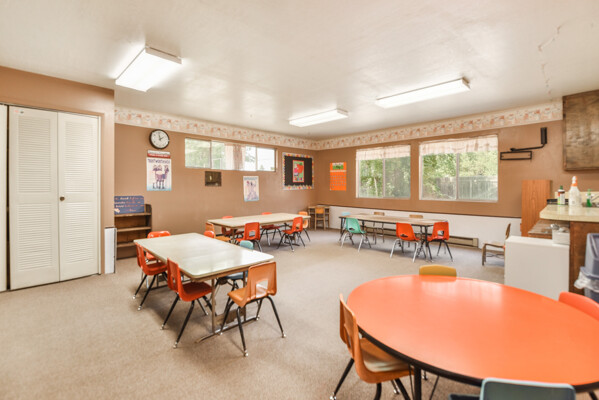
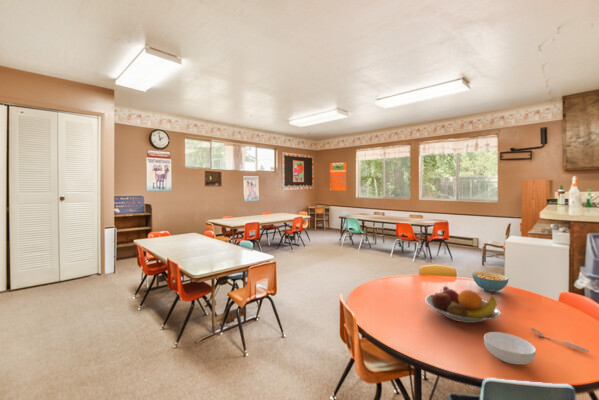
+ cereal bowl (508, 350)
+ cereal bowl (489, 283)
+ spoon (557, 340)
+ fruit bowl (460, 302)
